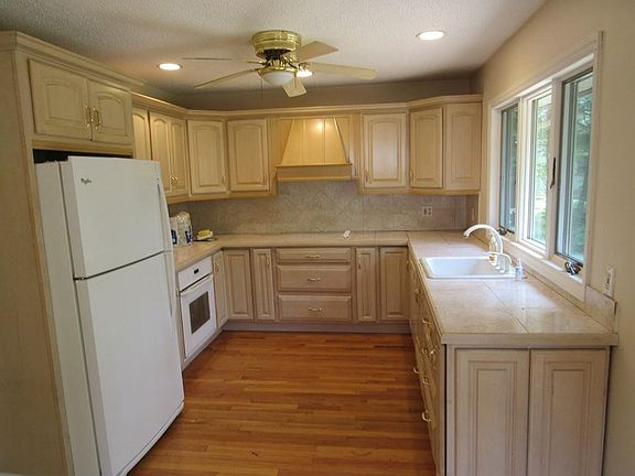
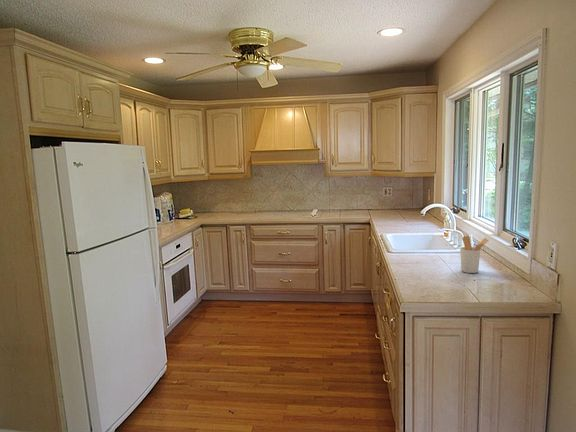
+ utensil holder (474, 254)
